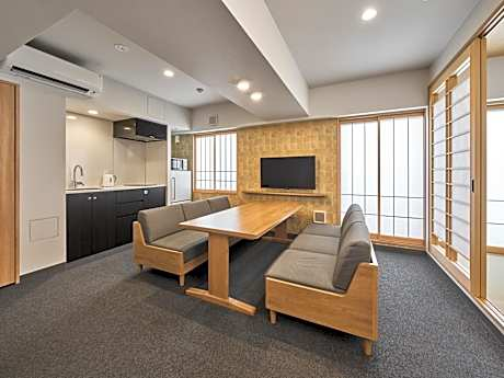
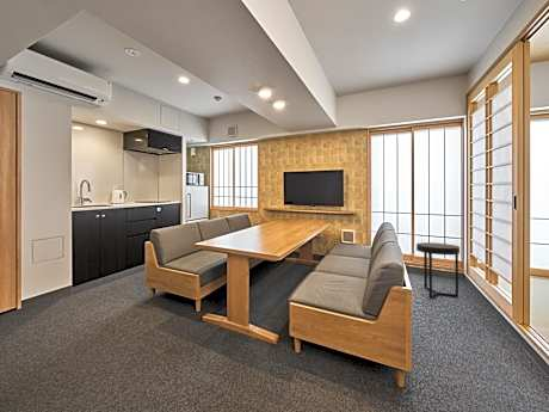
+ side table (431, 269)
